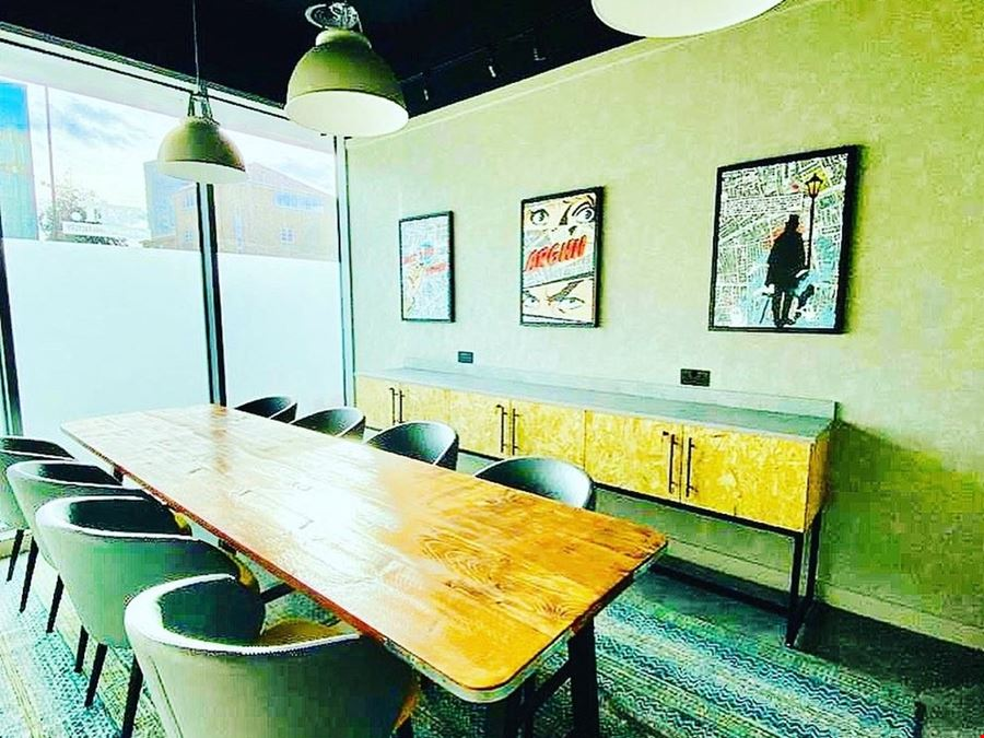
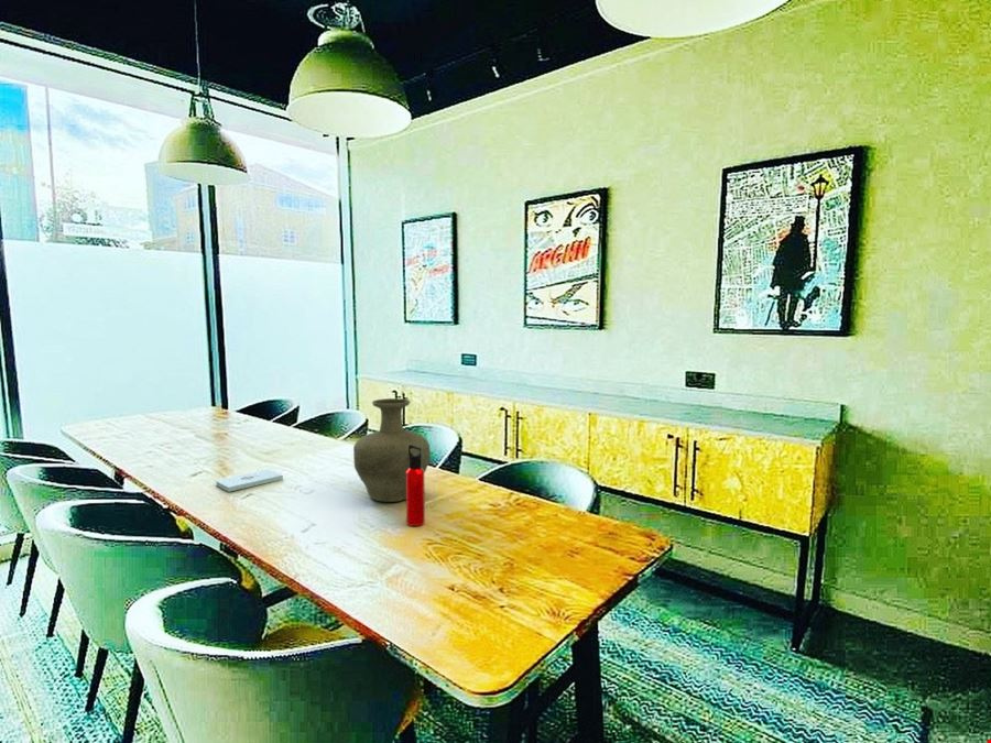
+ notepad (249, 479)
+ vase (391, 448)
+ water bottle (415, 483)
